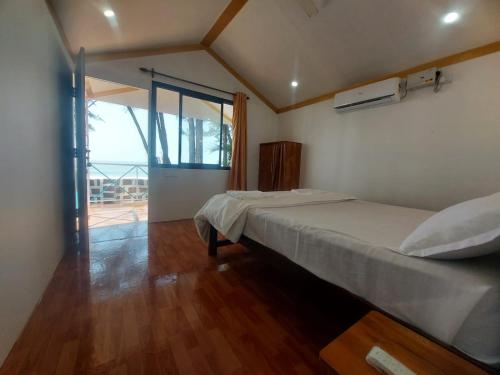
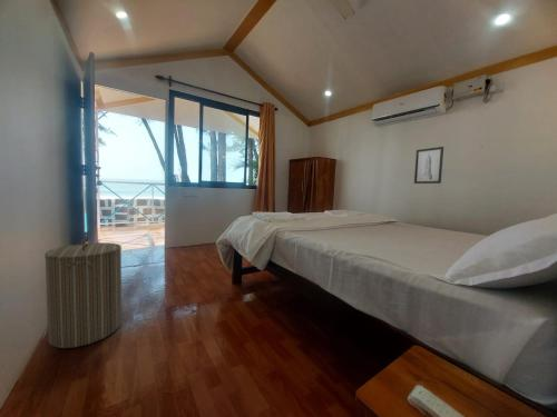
+ wall art (428, 166)
+ laundry hamper (87, 282)
